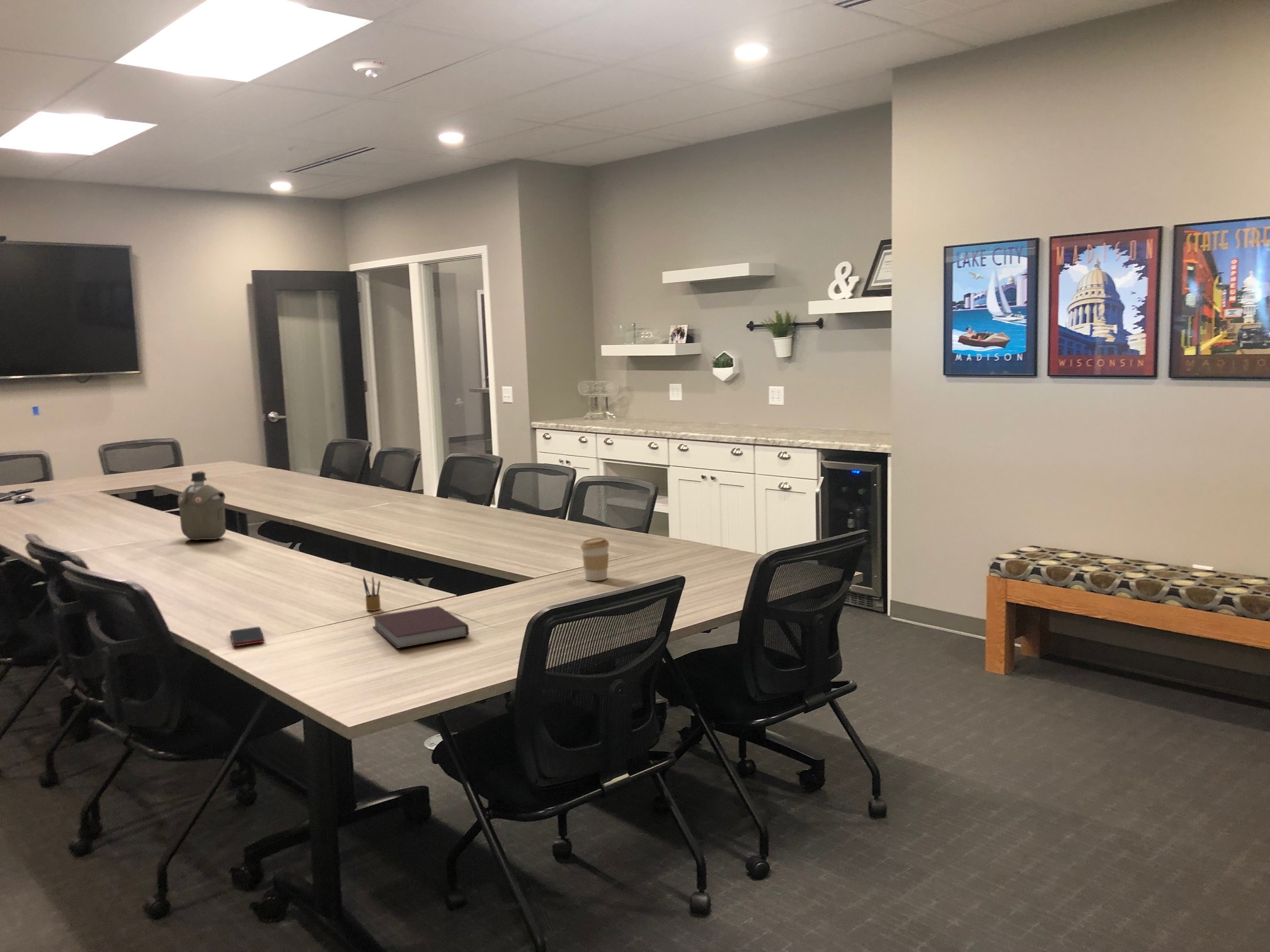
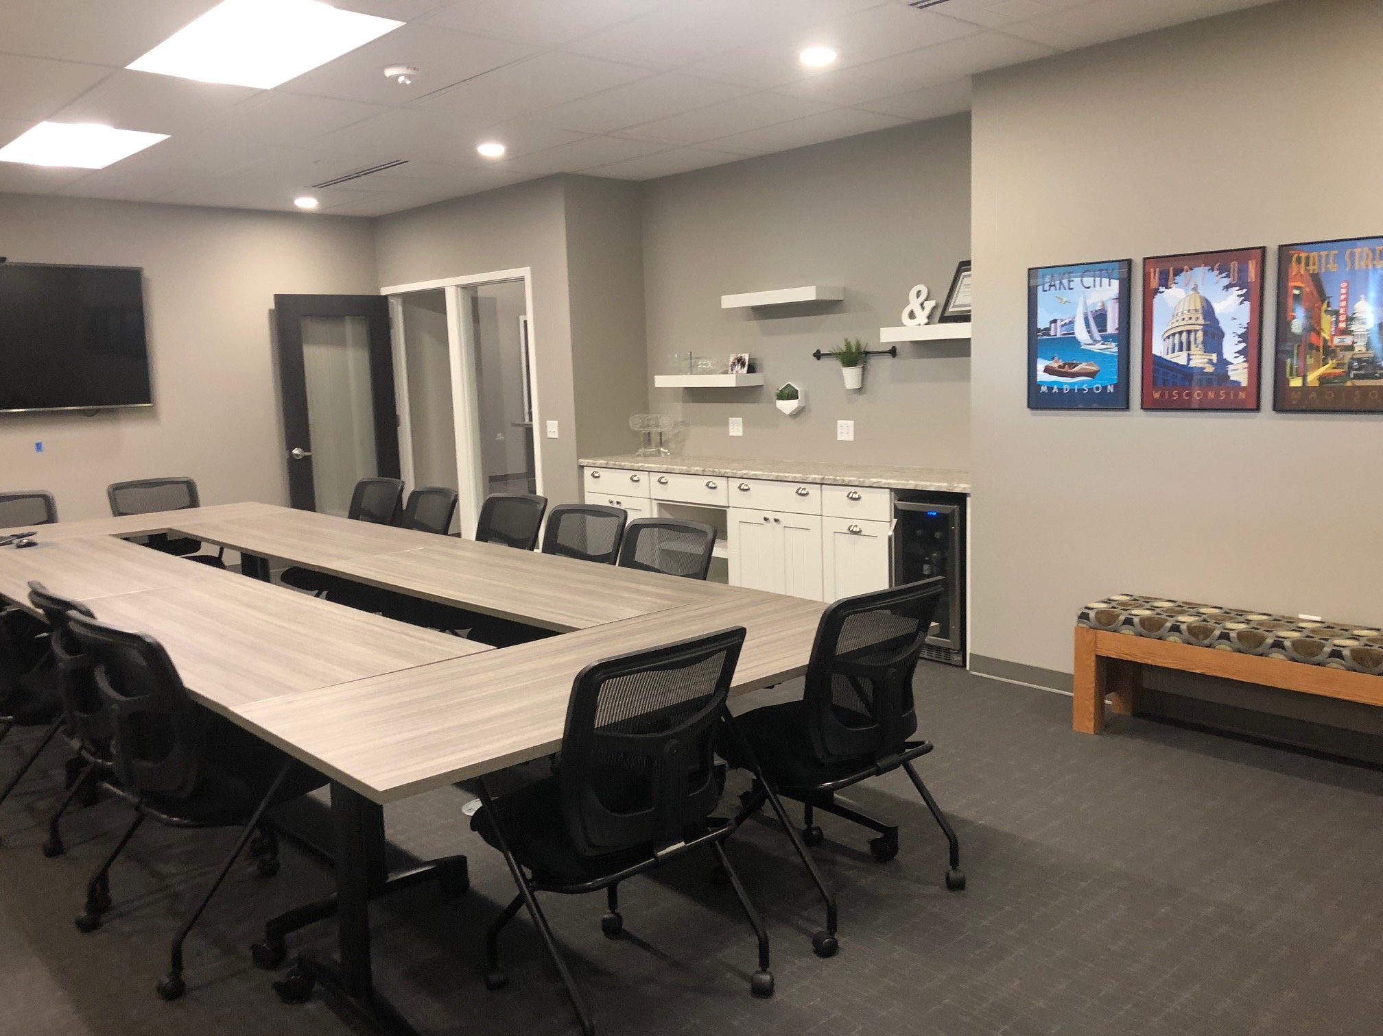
- coffee cup (595, 558)
- cell phone (247, 636)
- pencil box (372, 592)
- notebook (419, 625)
- water bottle (200, 505)
